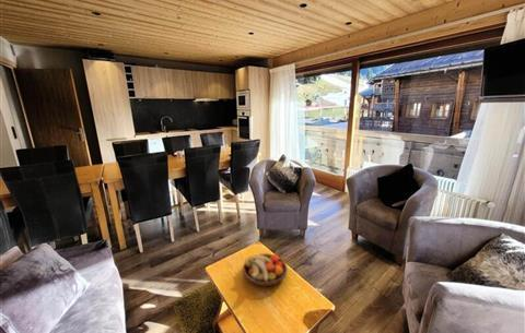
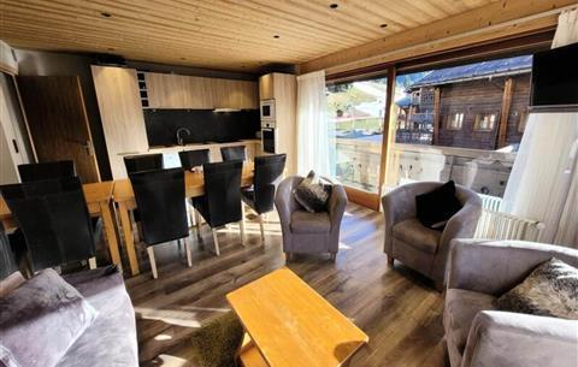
- fruit bowl (265, 265)
